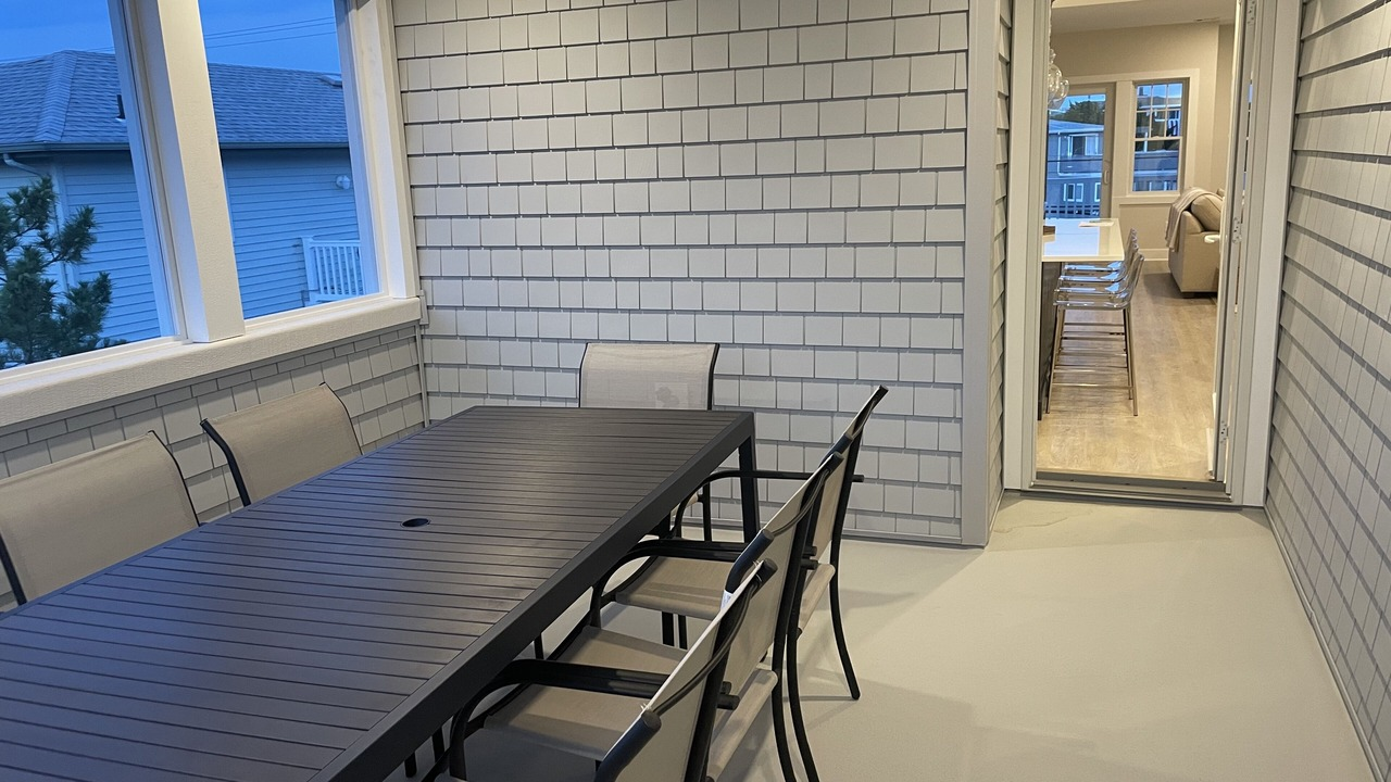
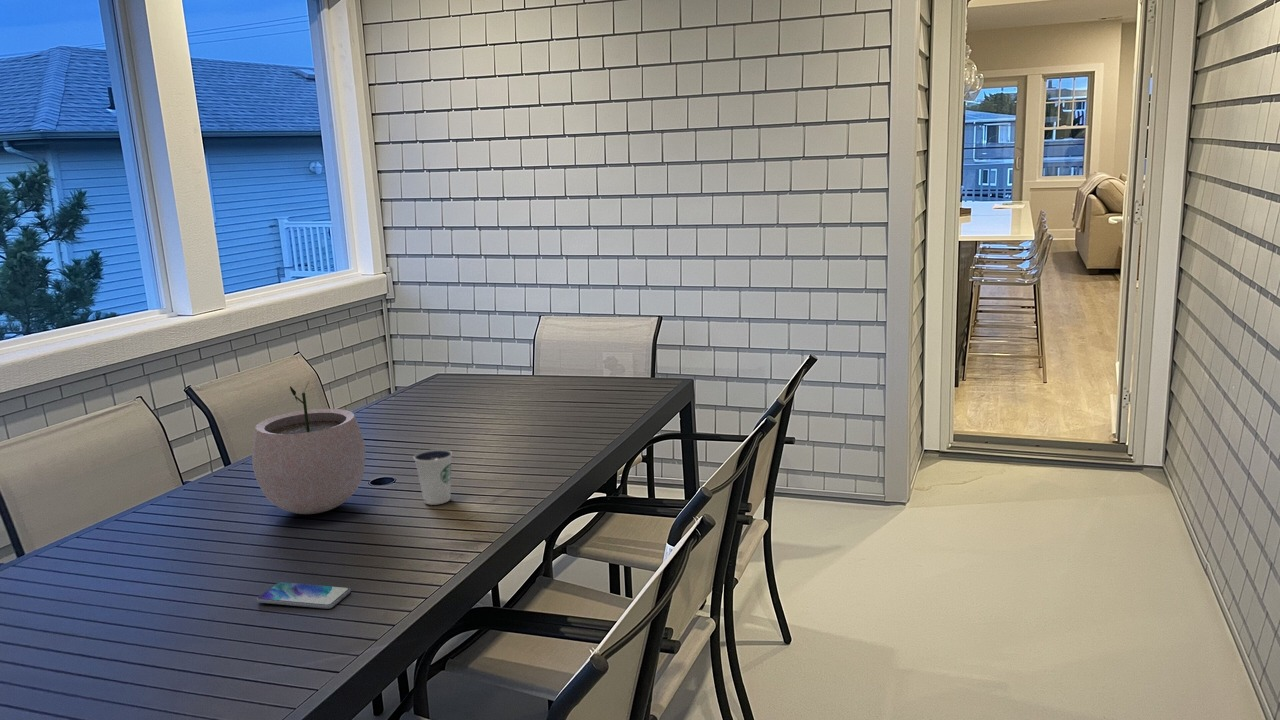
+ dixie cup (435, 477)
+ smartphone (304, 595)
+ plant pot (308, 445)
